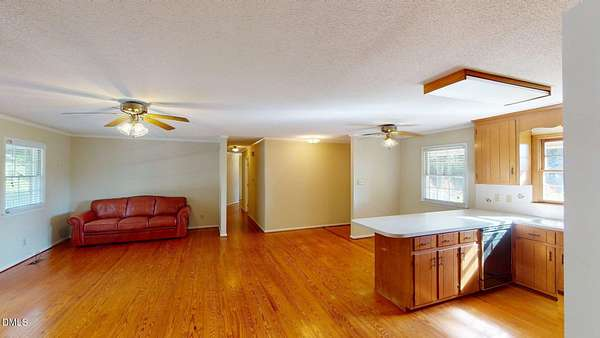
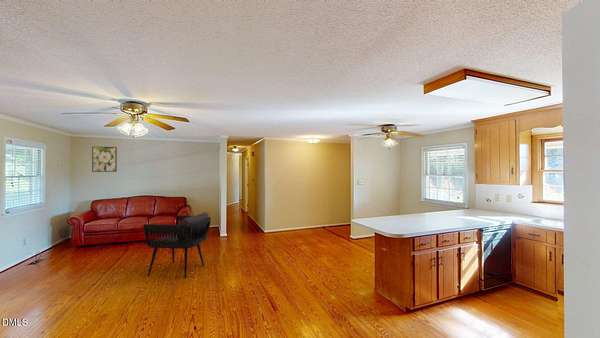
+ armchair (181, 242)
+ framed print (104, 159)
